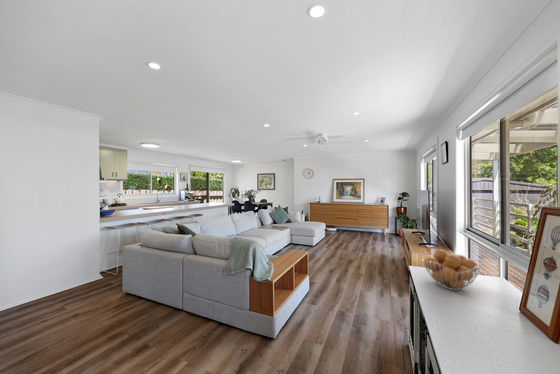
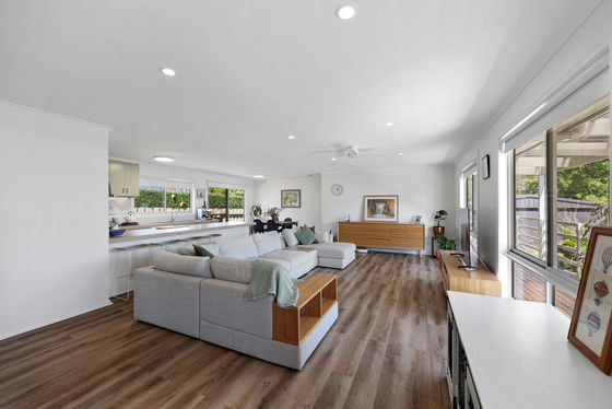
- fruit basket (449, 269)
